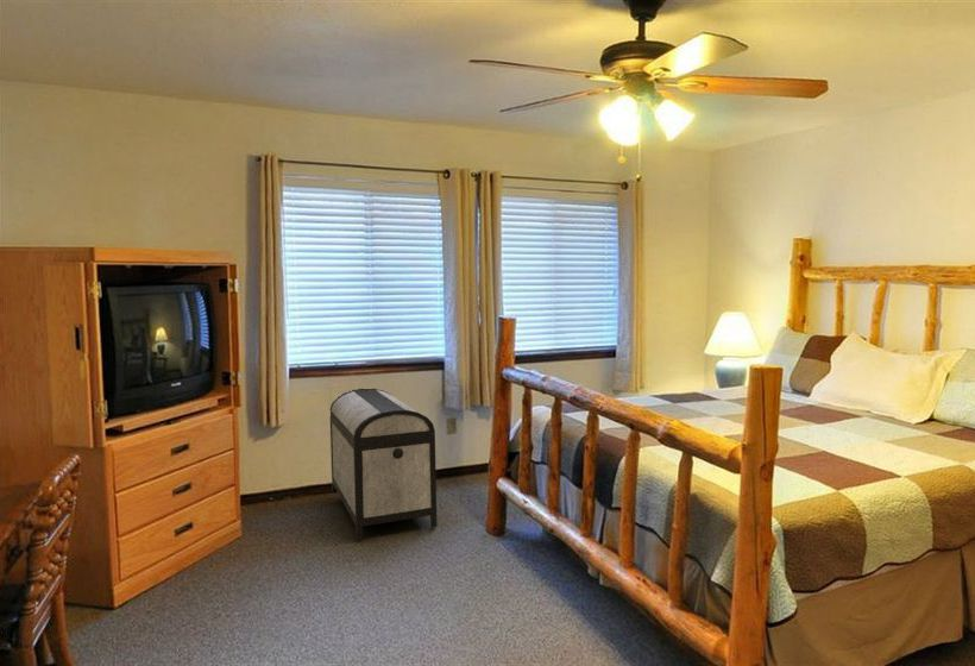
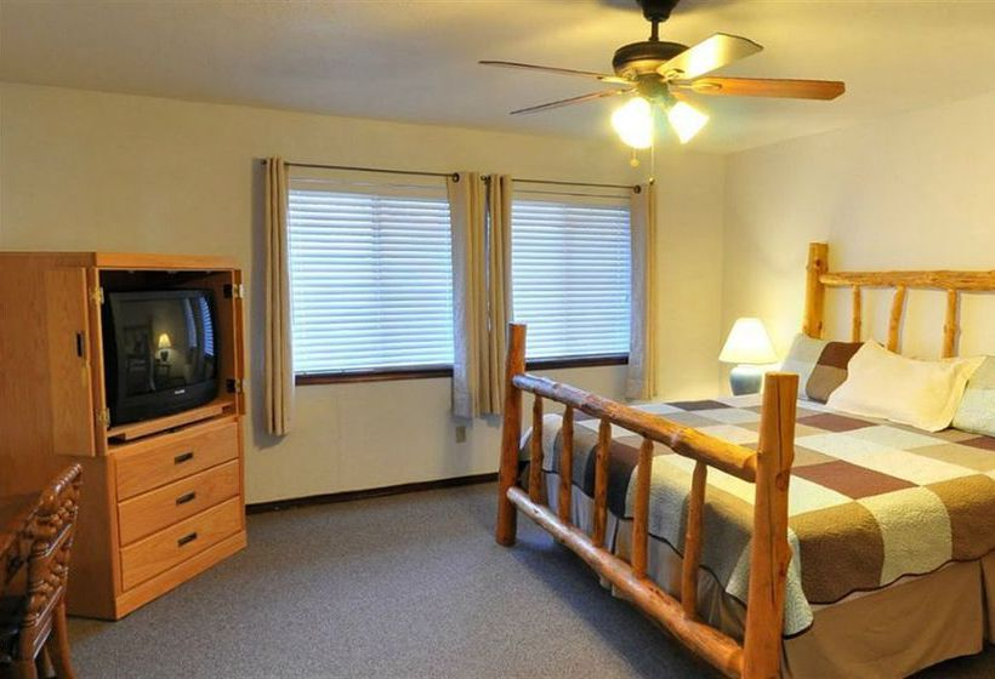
- storage chest (379, 453)
